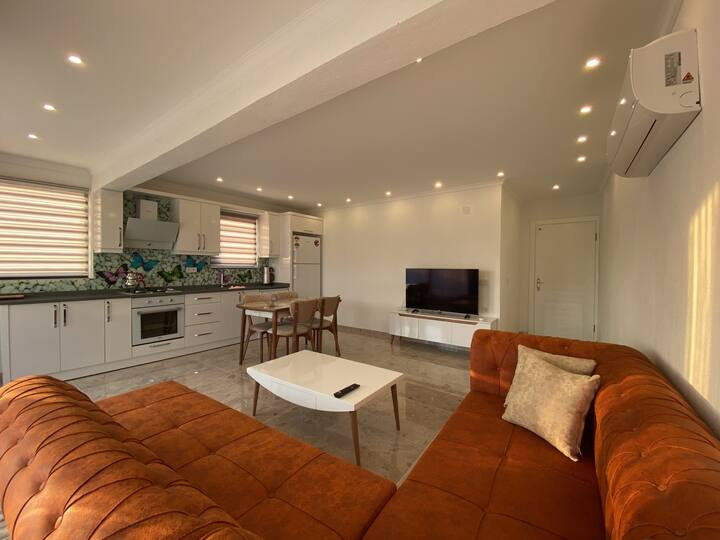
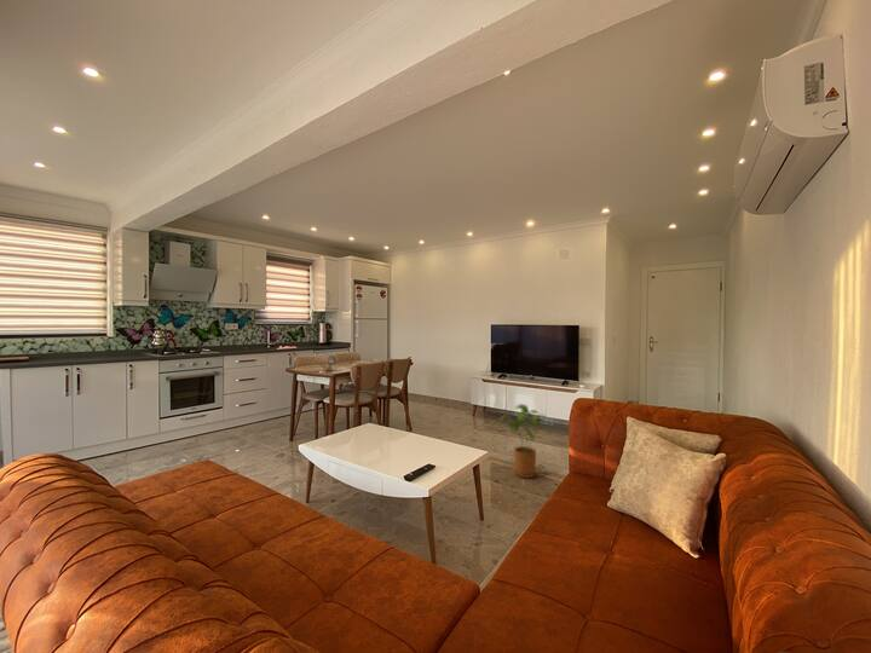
+ house plant (521, 439)
